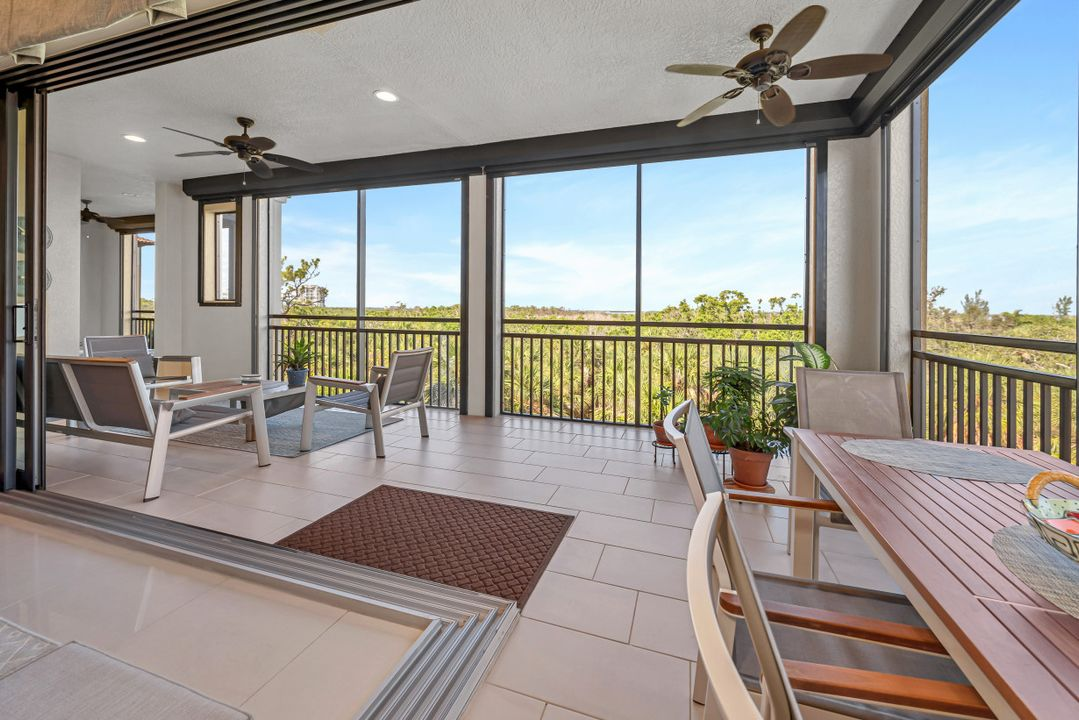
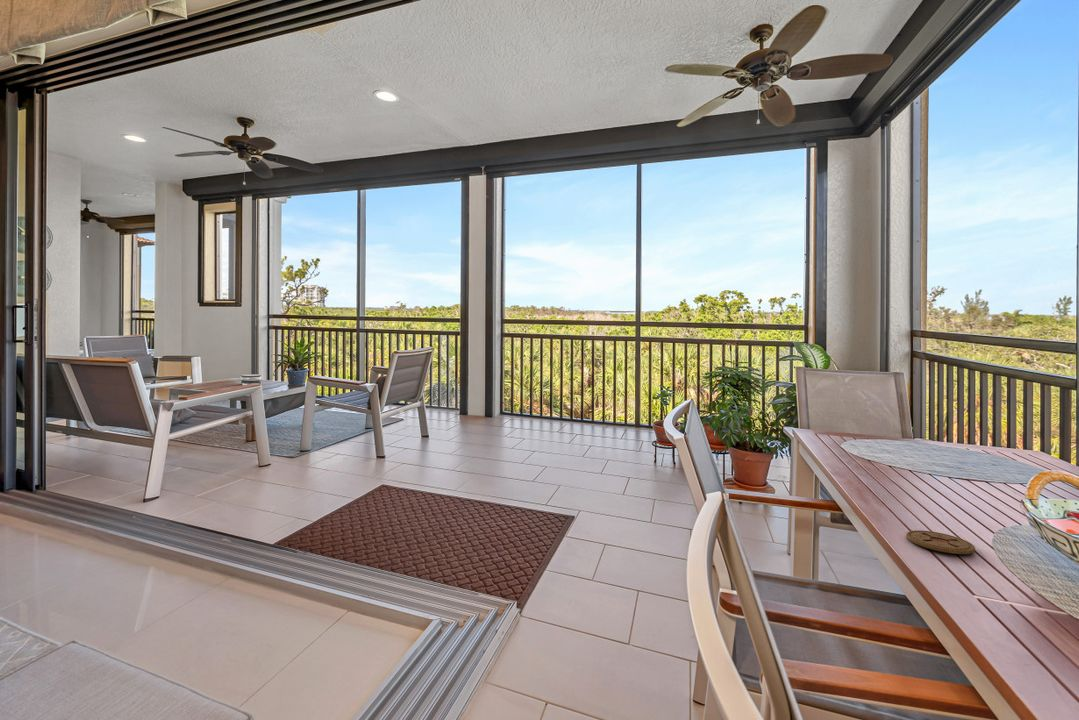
+ coaster (939, 541)
